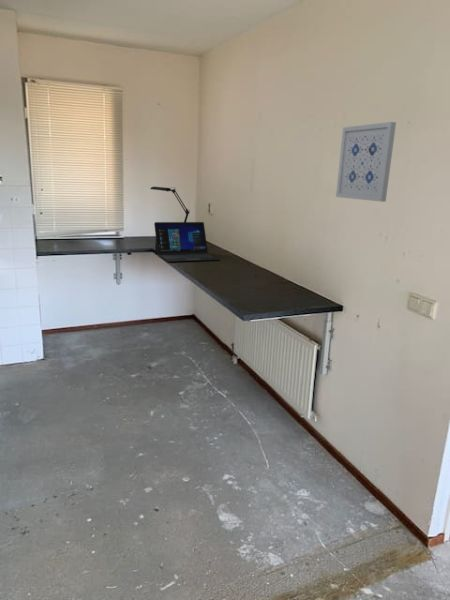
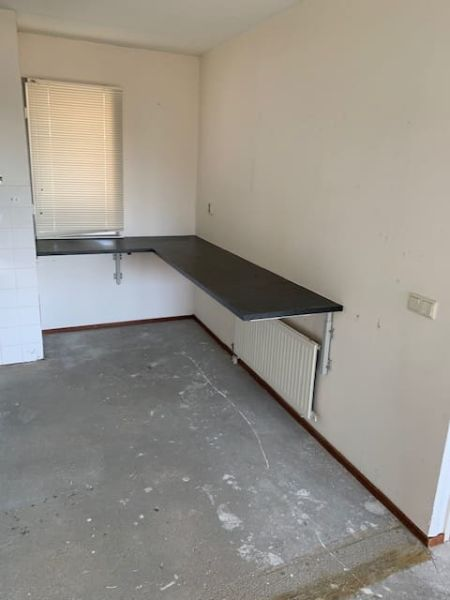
- wall art (363, 162)
- laptop (186, 240)
- desk lamp (182, 207)
